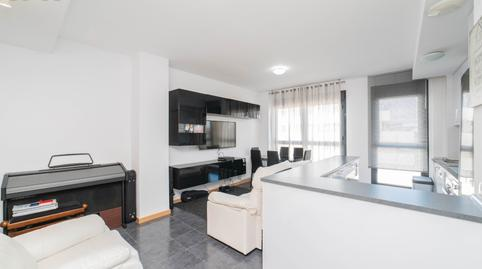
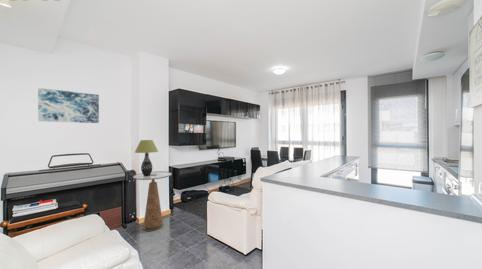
+ side table (153, 200)
+ table lamp (146, 158)
+ wall art (70, 107)
